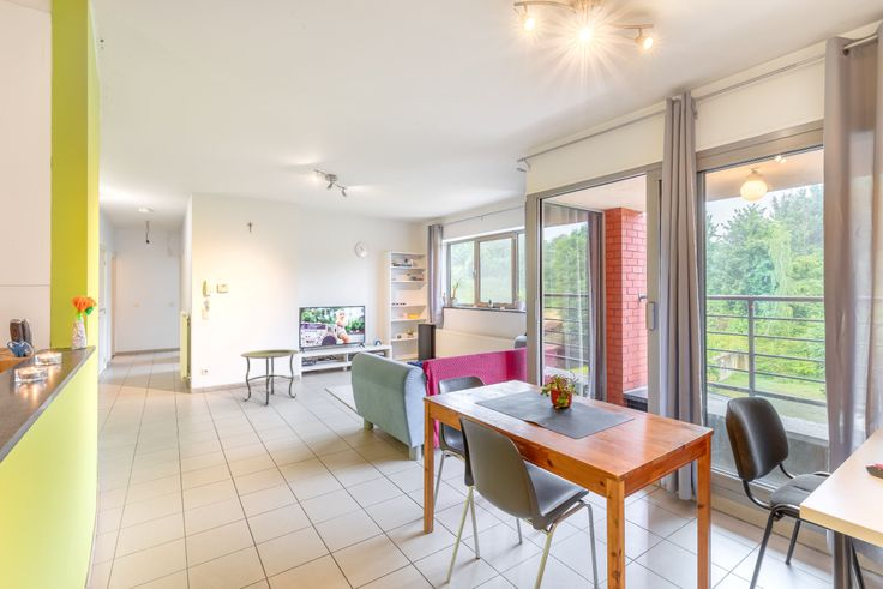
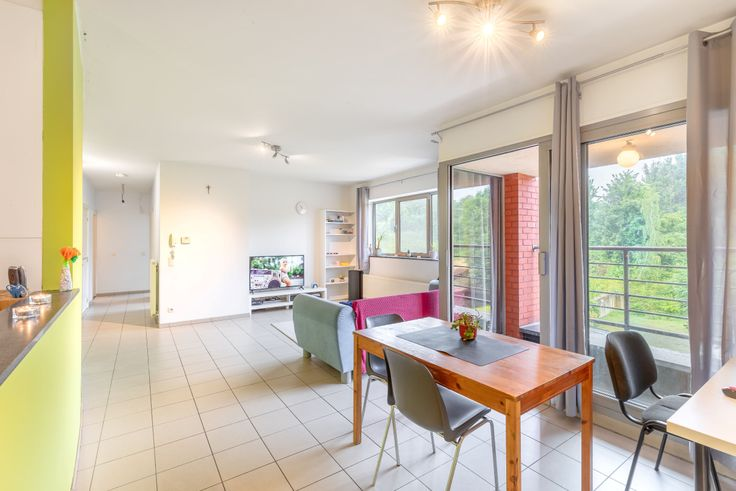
- side table (270, 375)
